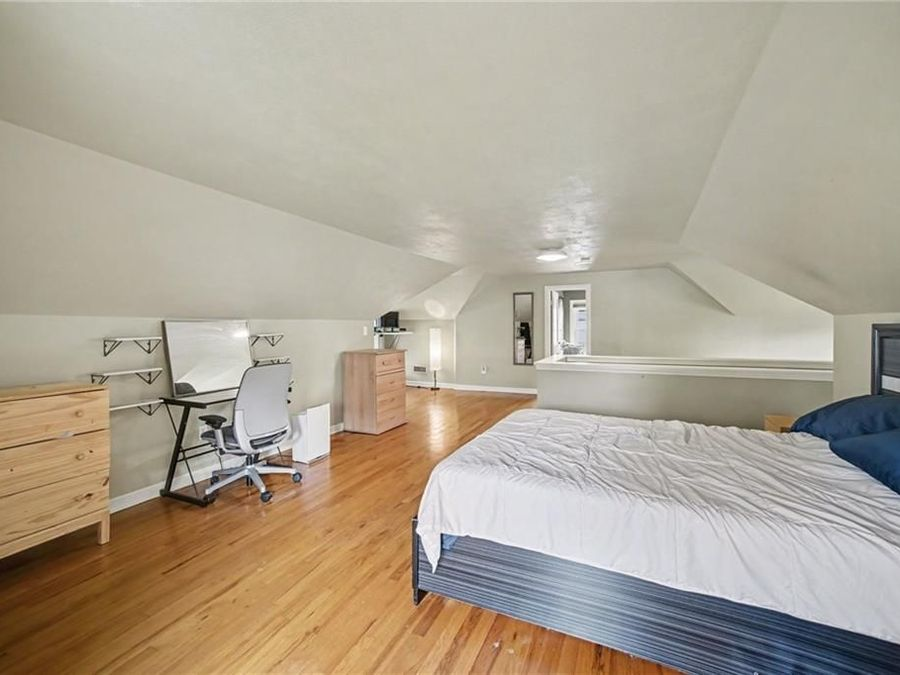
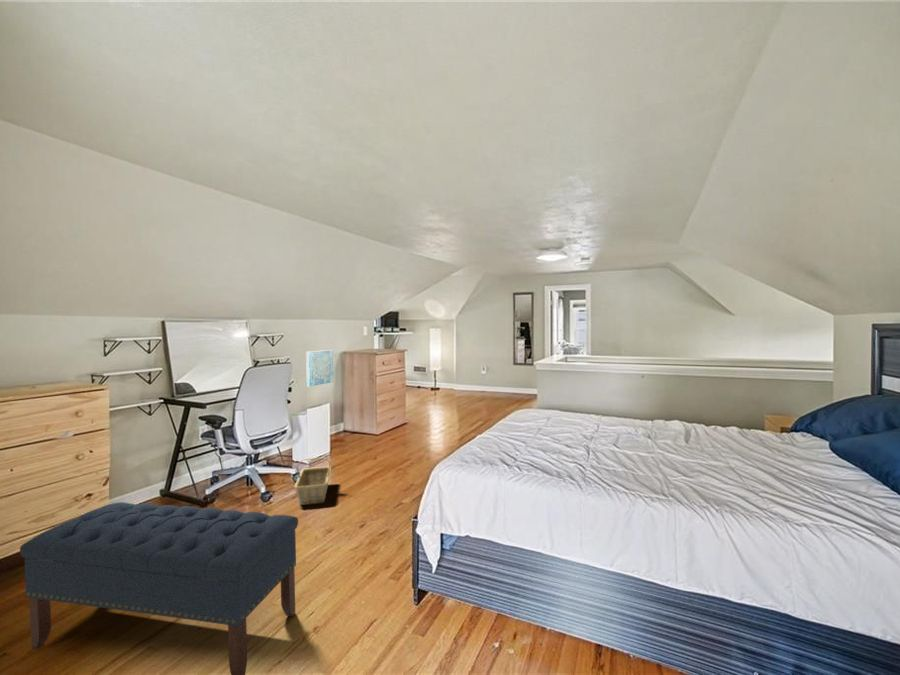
+ basket (314, 476)
+ wall art (320, 367)
+ bench (168, 576)
